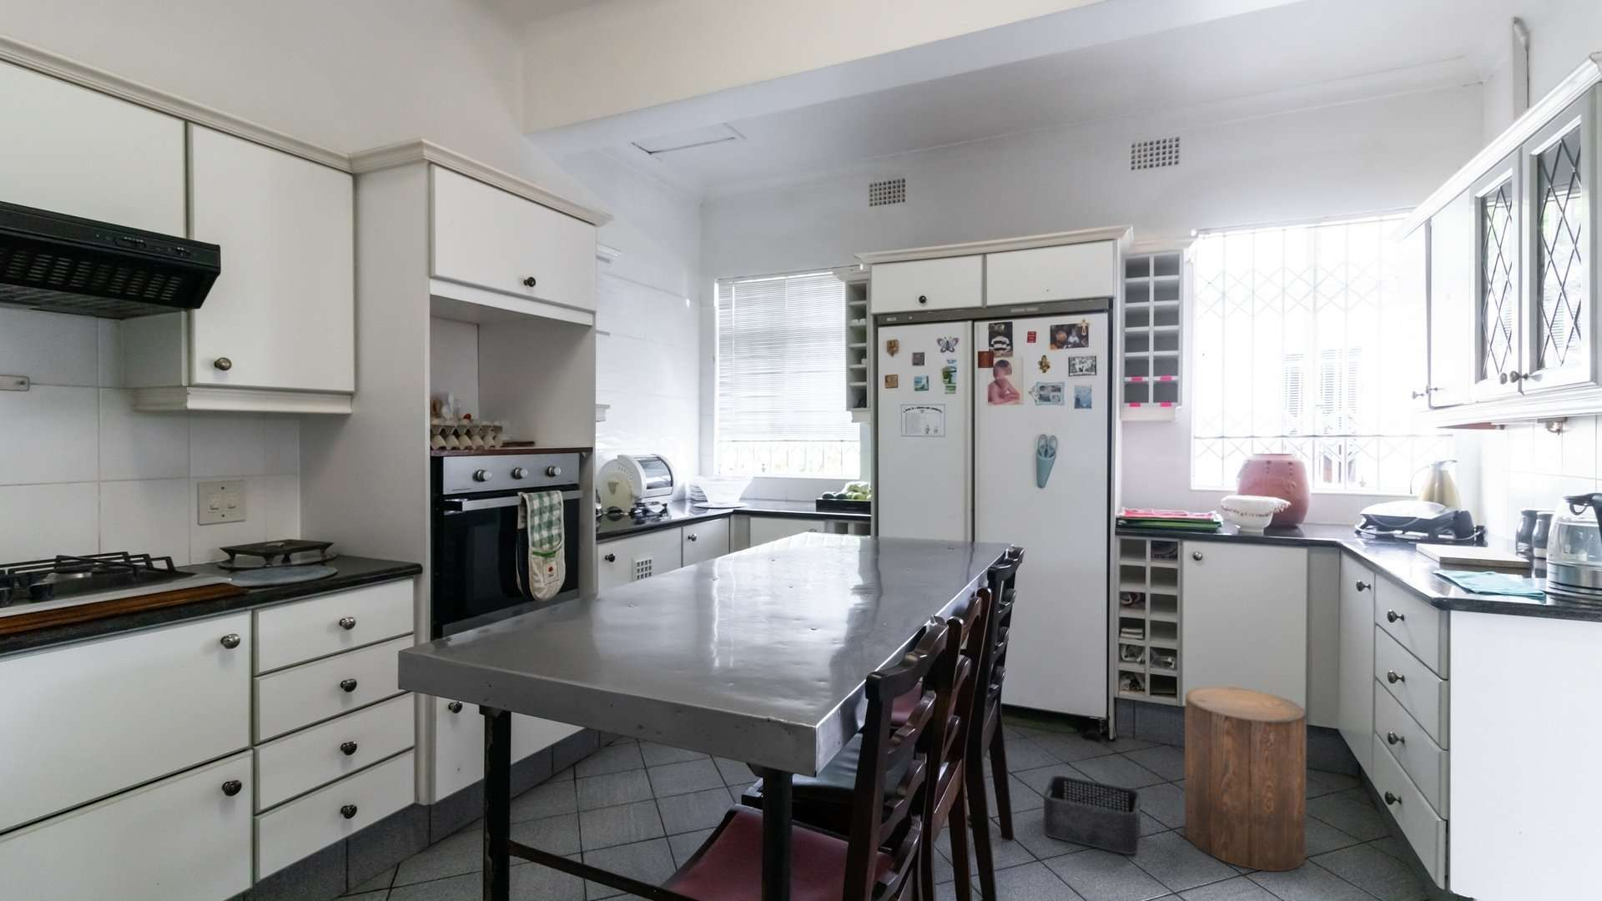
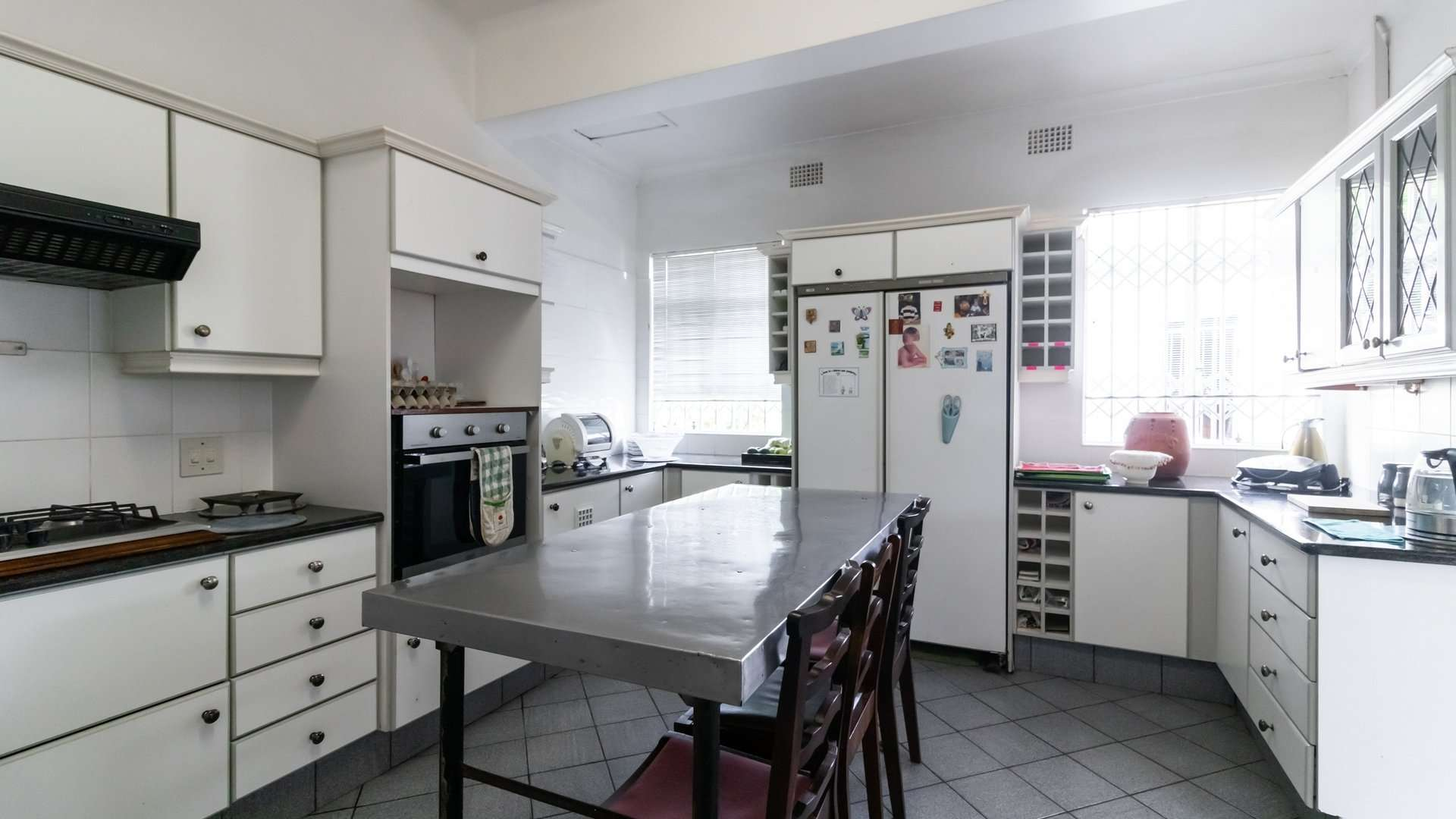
- stool (1242, 772)
- storage bin (1091, 813)
